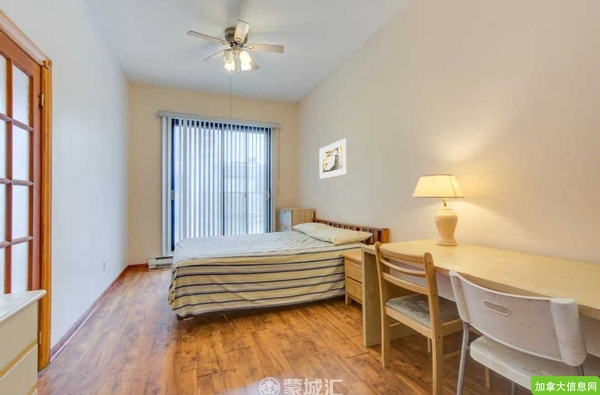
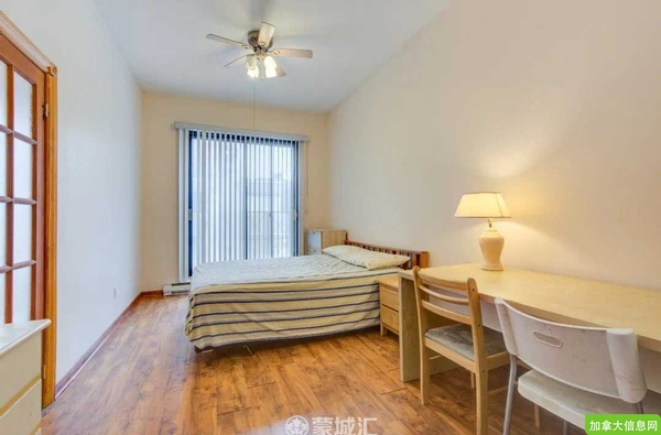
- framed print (332, 160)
